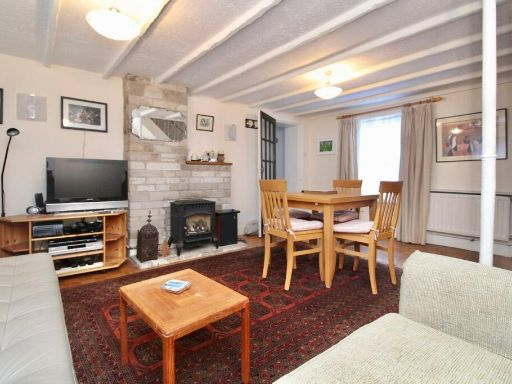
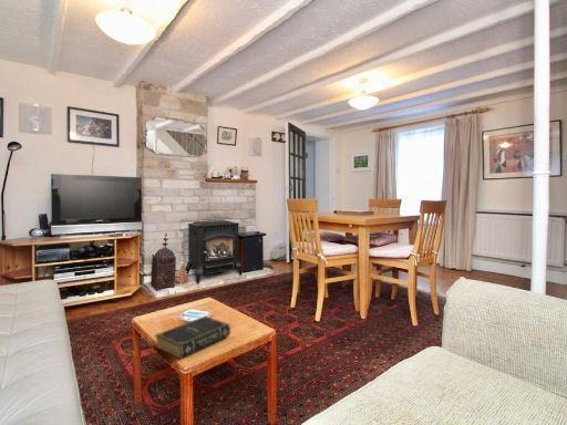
+ book (194, 335)
